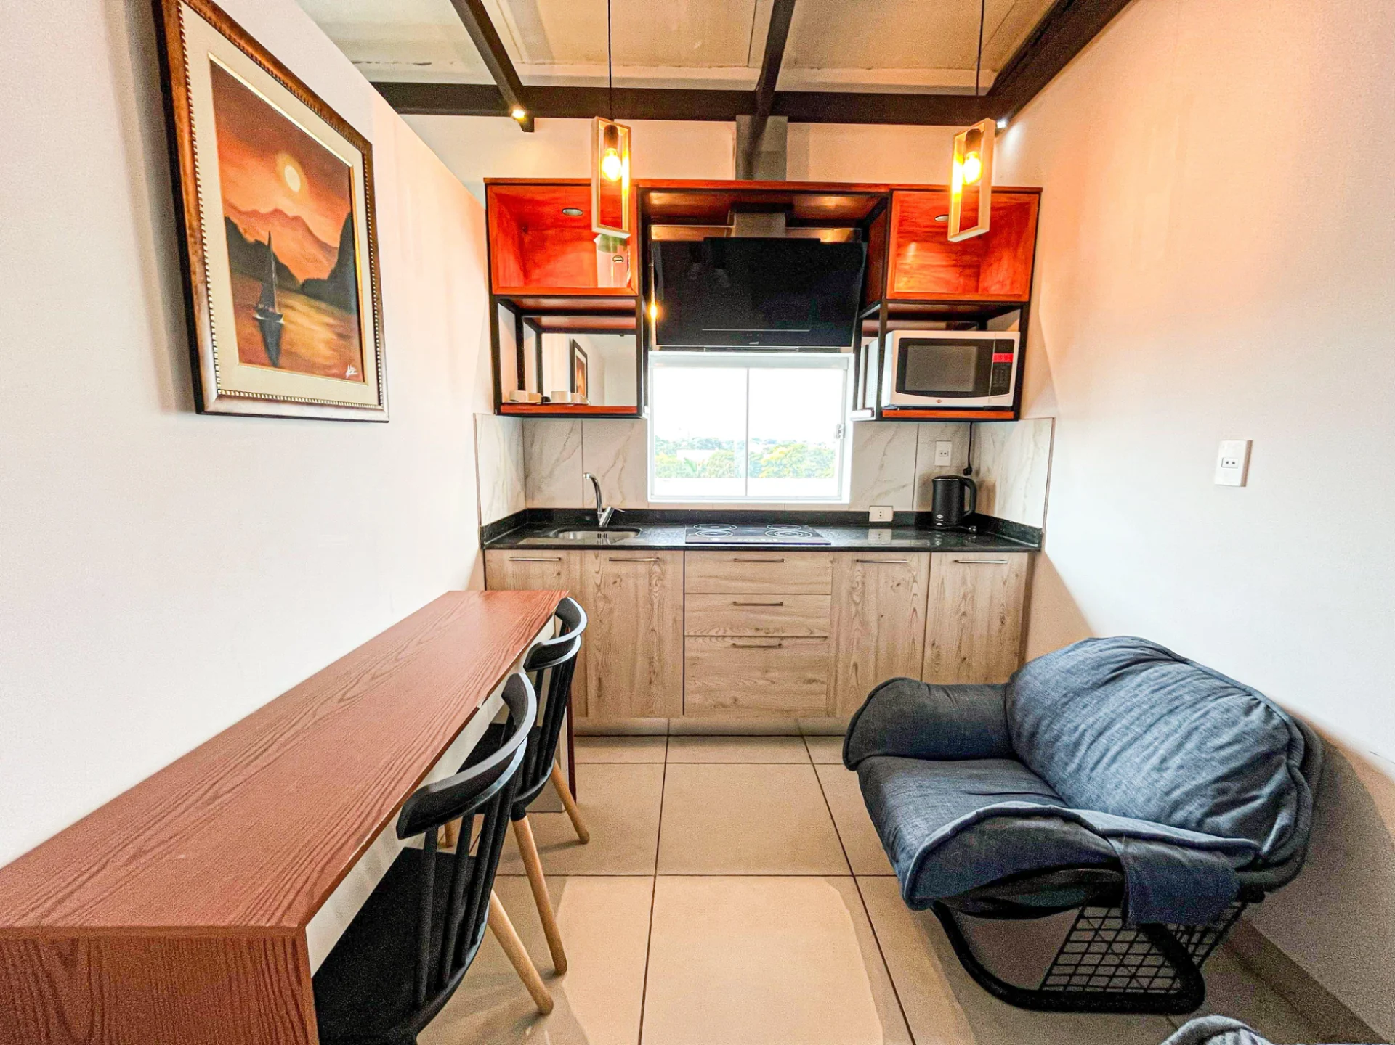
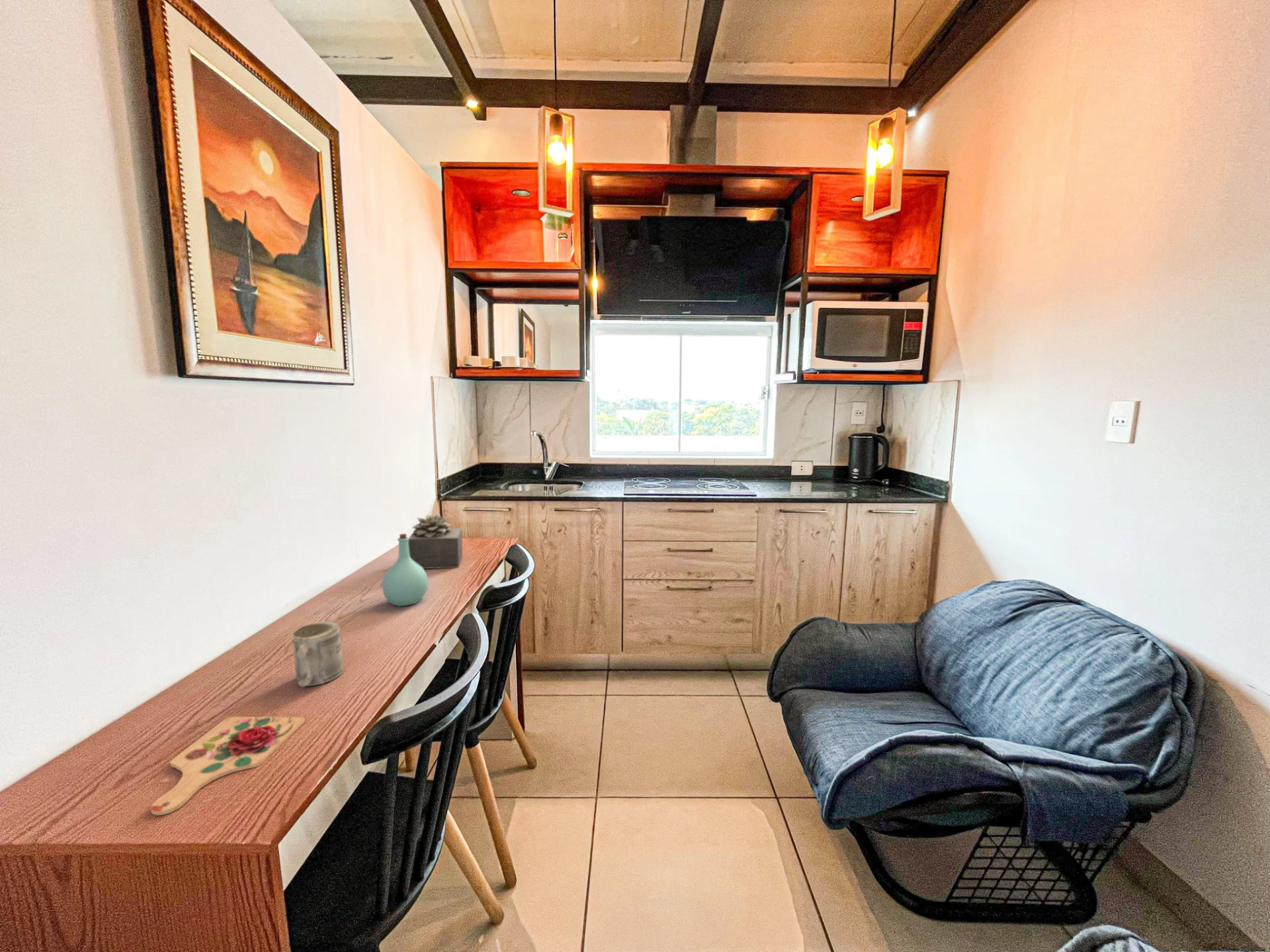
+ cutting board (219, 754)
+ bottle (404, 568)
+ mug (315, 651)
+ succulent plant (435, 539)
